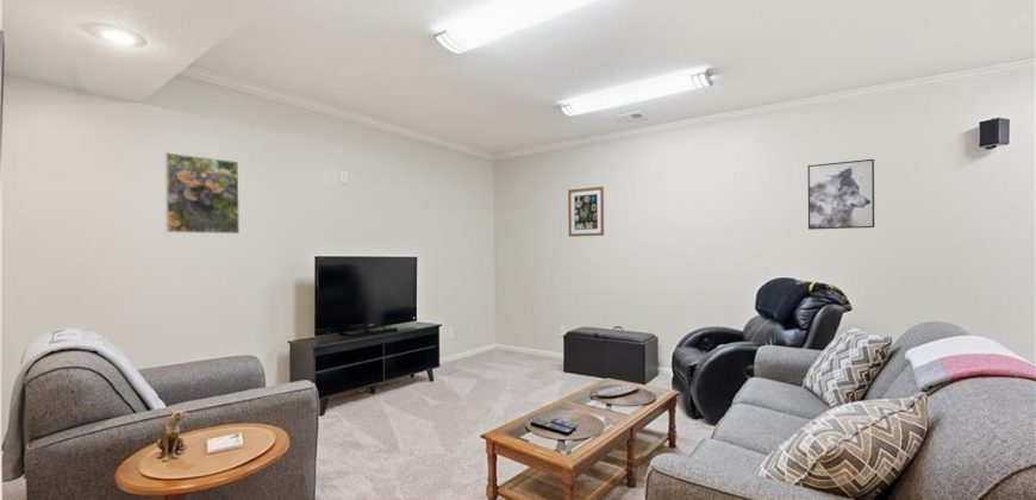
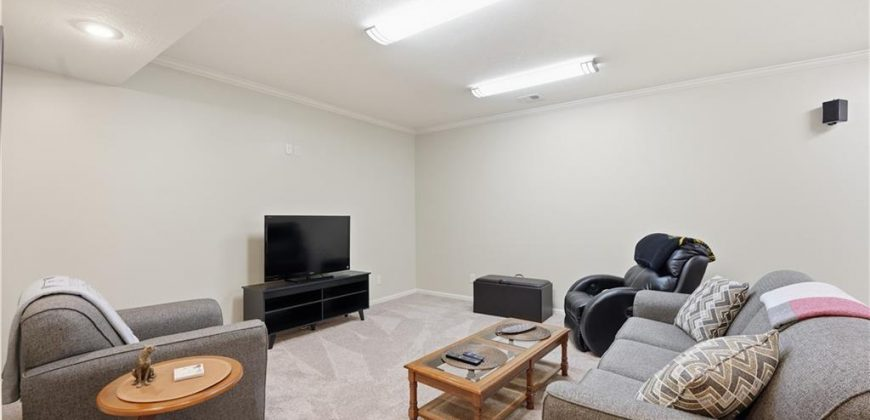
- wall art (585, 212)
- wall art (840, 195)
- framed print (204, 195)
